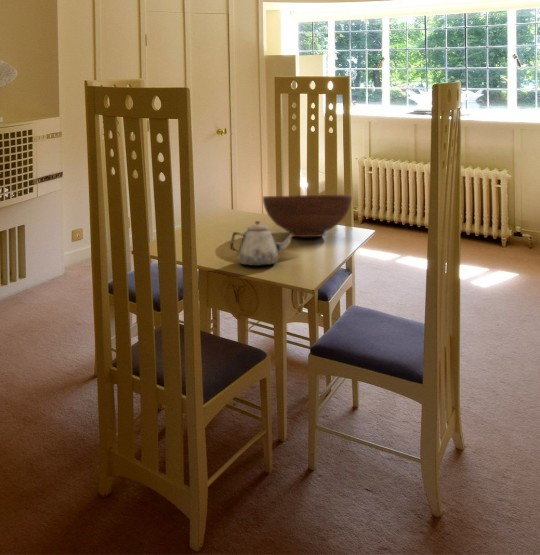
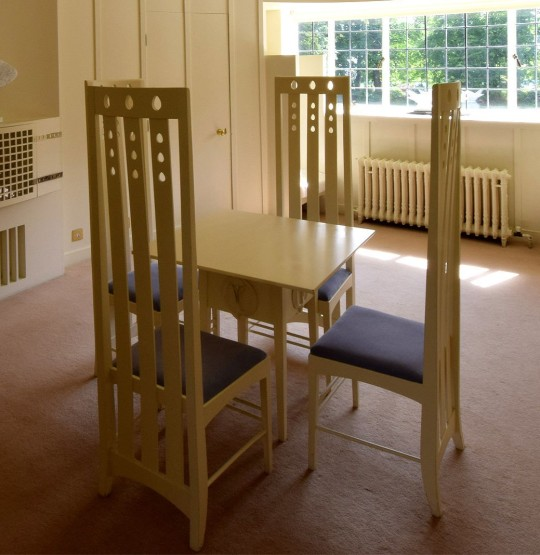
- teapot (262, 242)
- fruit bowl (307, 216)
